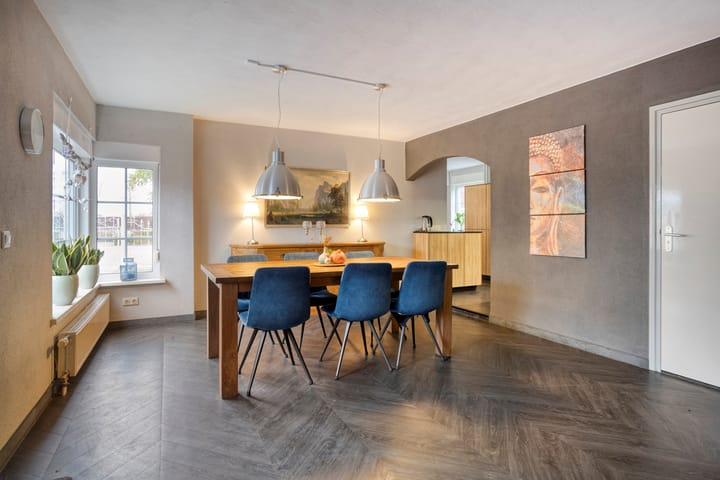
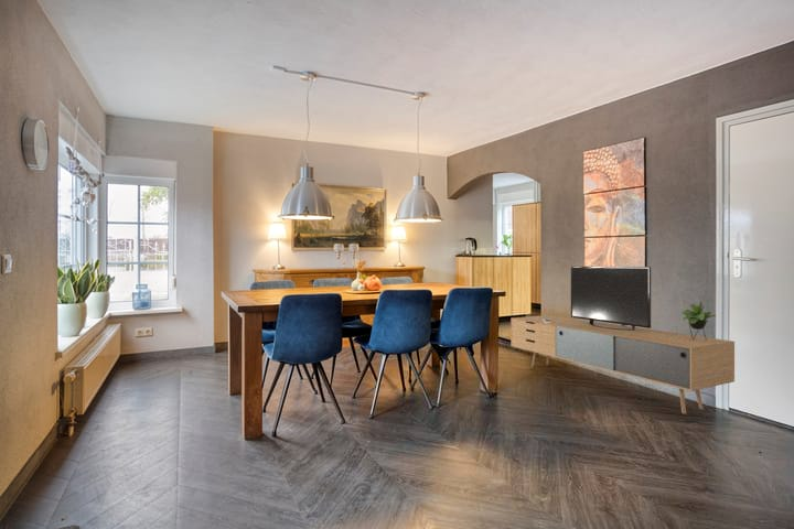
+ media console (603, 325)
